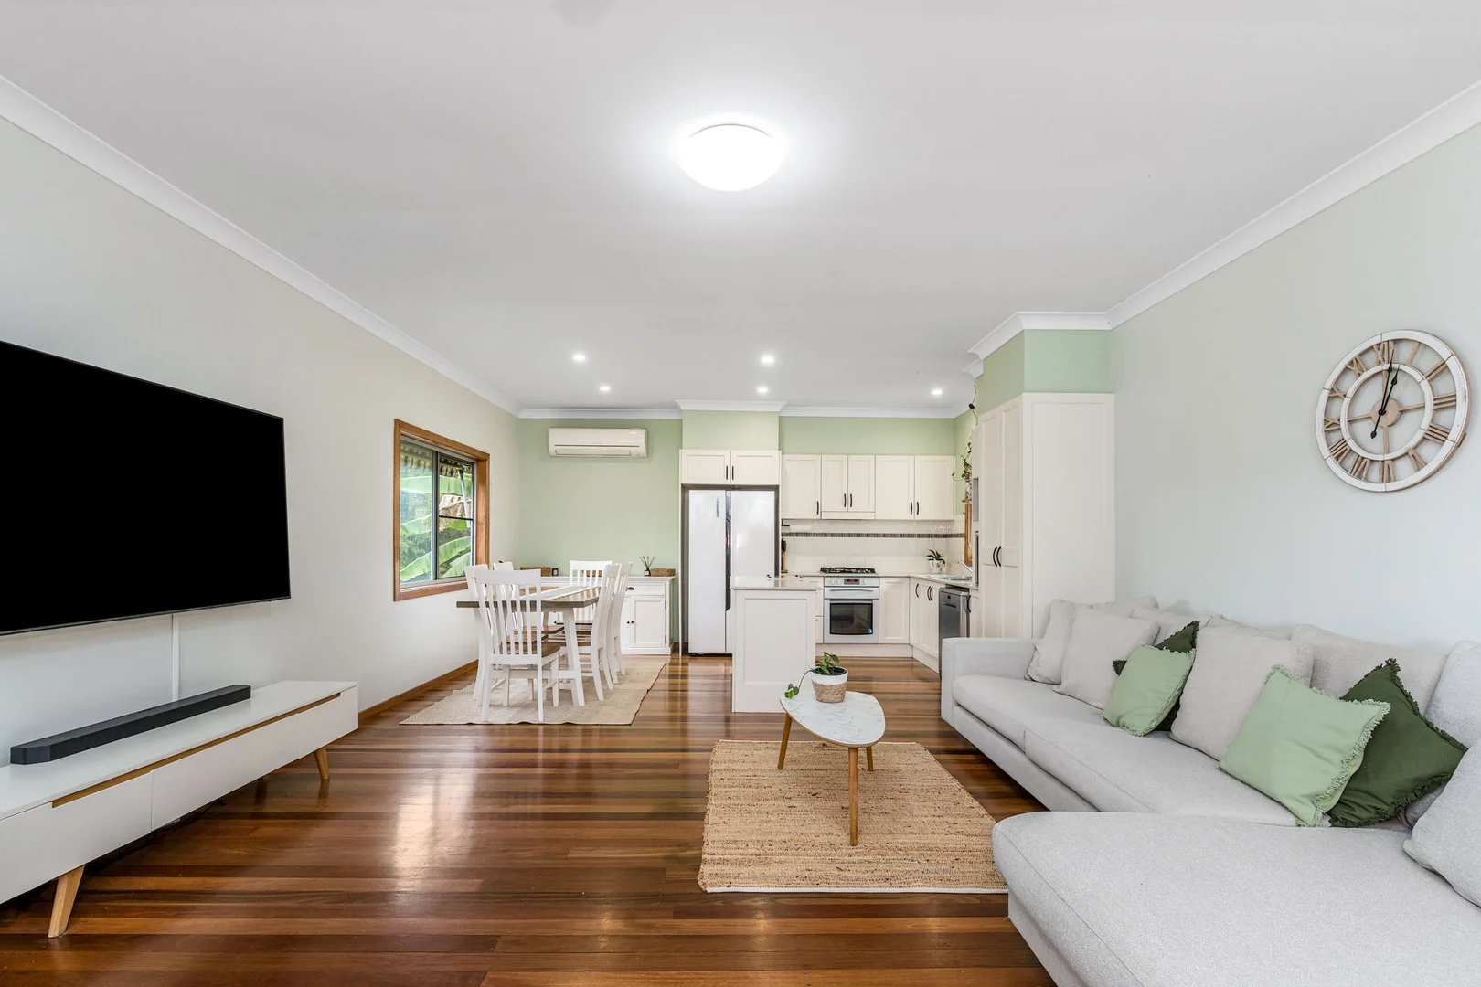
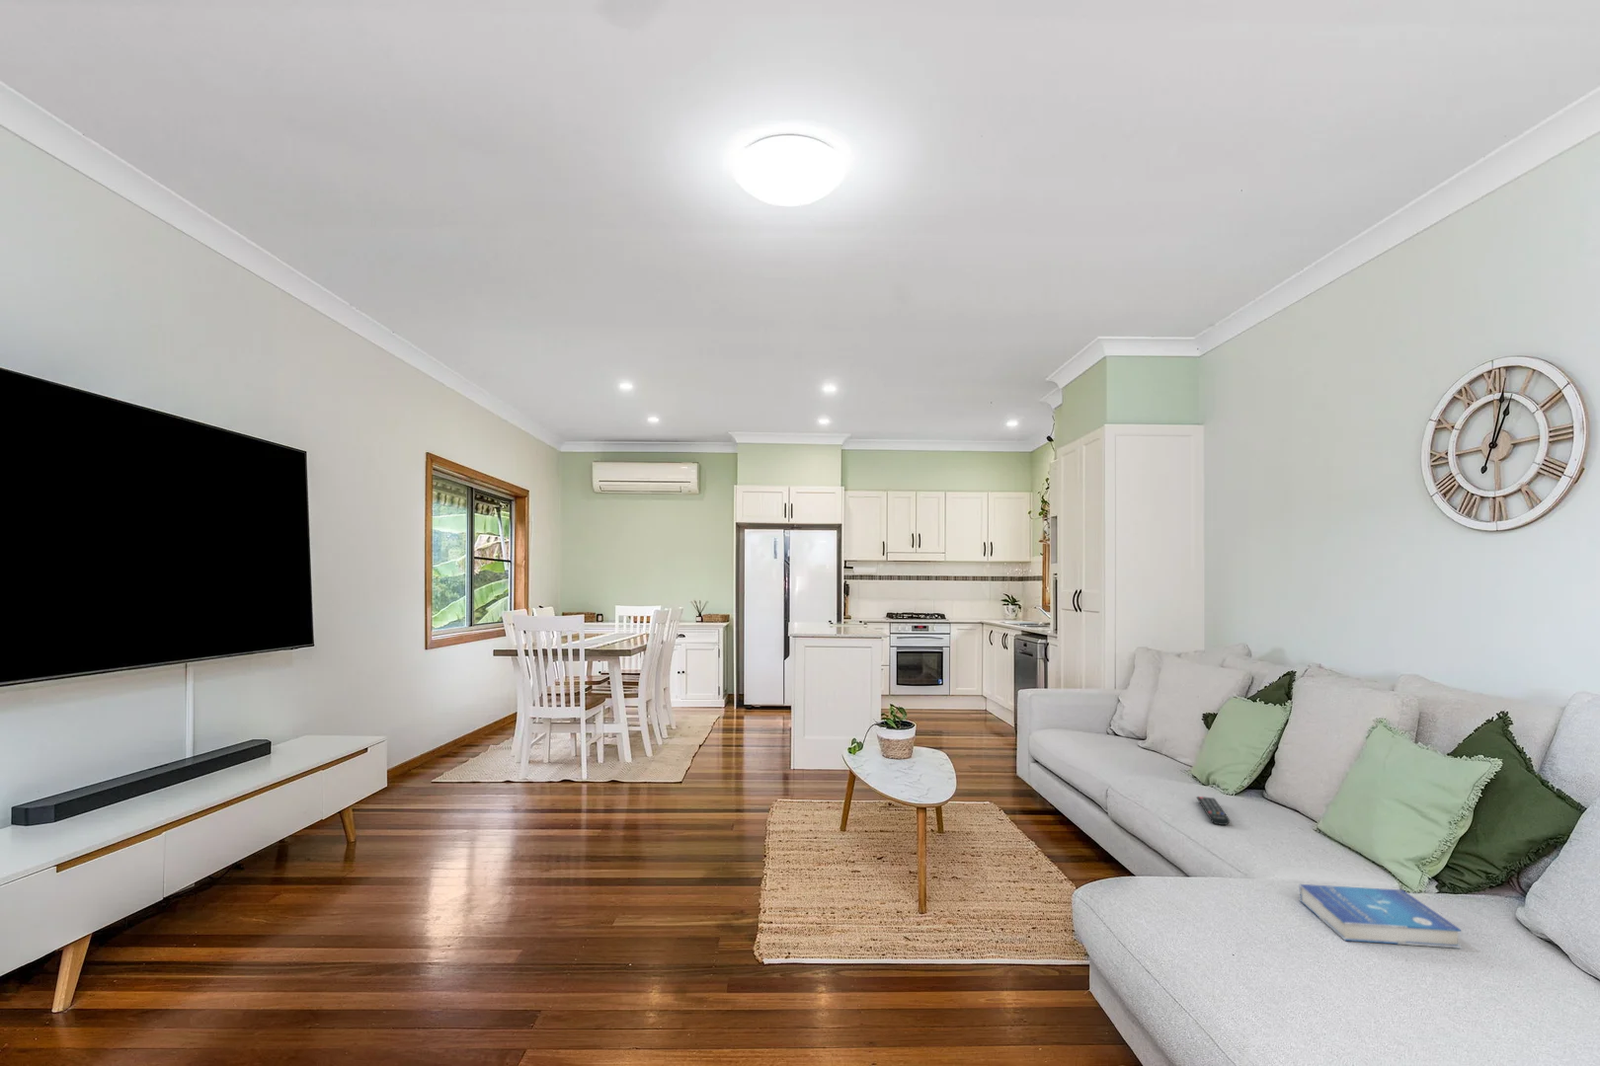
+ remote control (1212, 809)
+ book (1375, 914)
